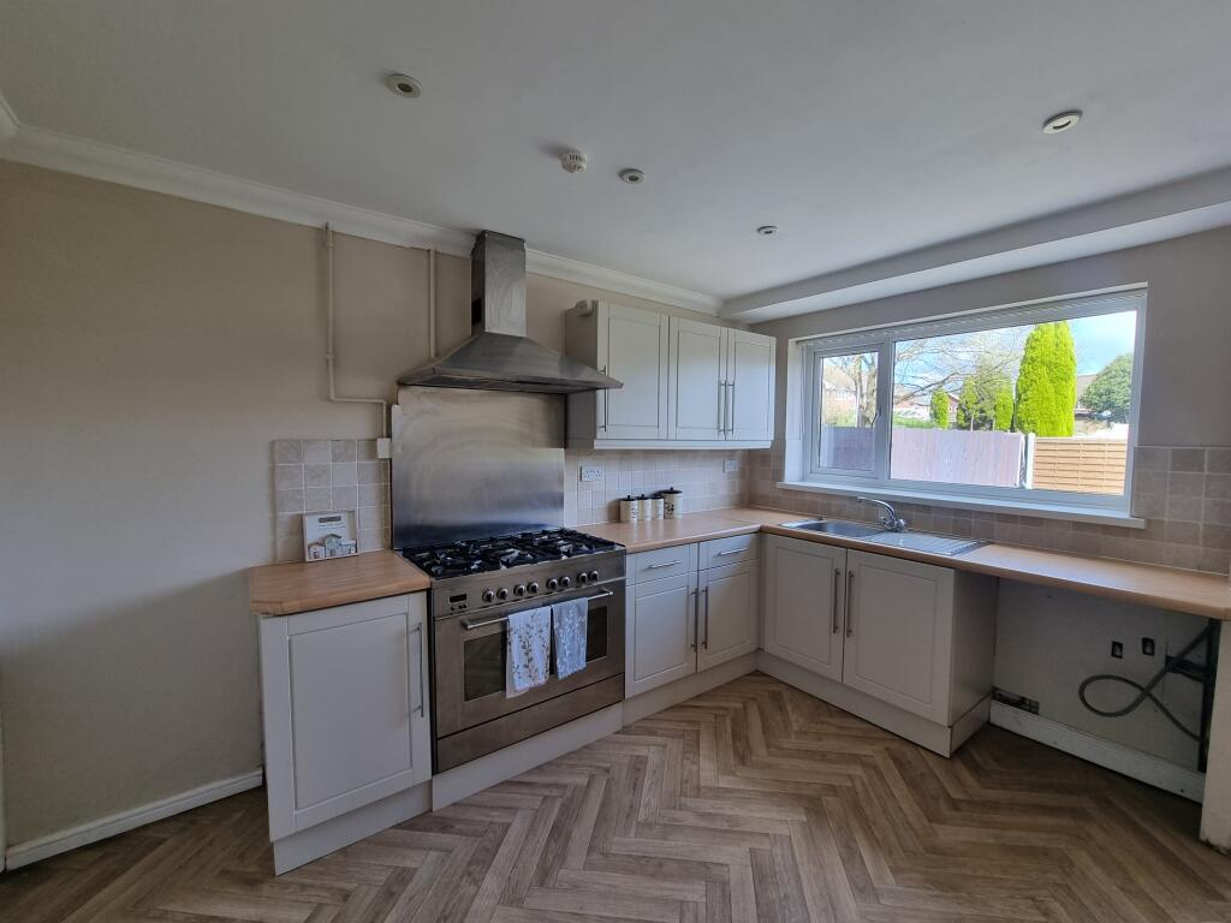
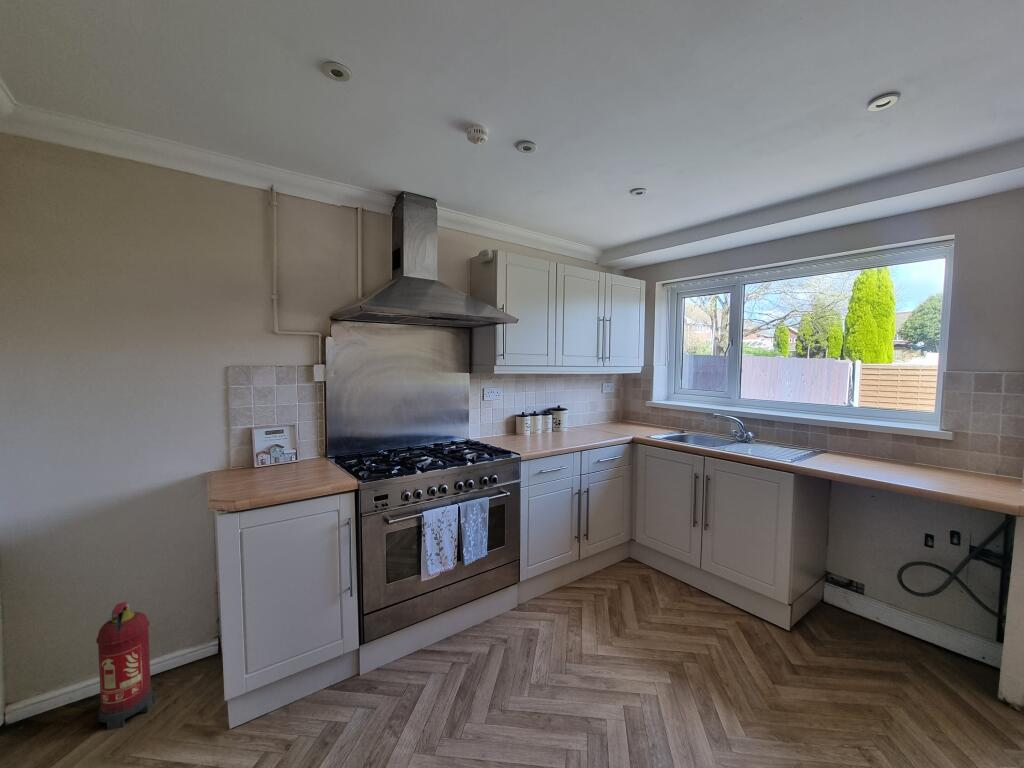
+ fire extinguisher (125, 653)
